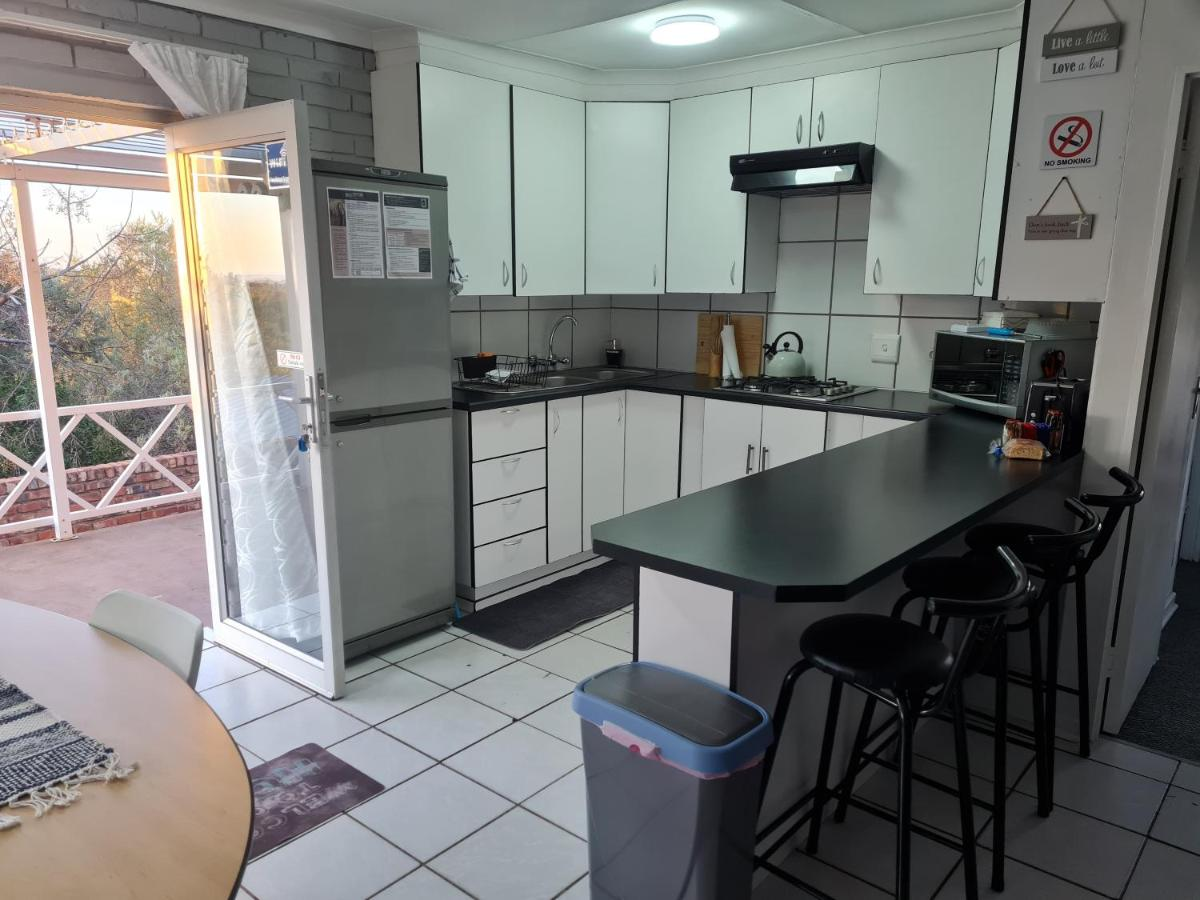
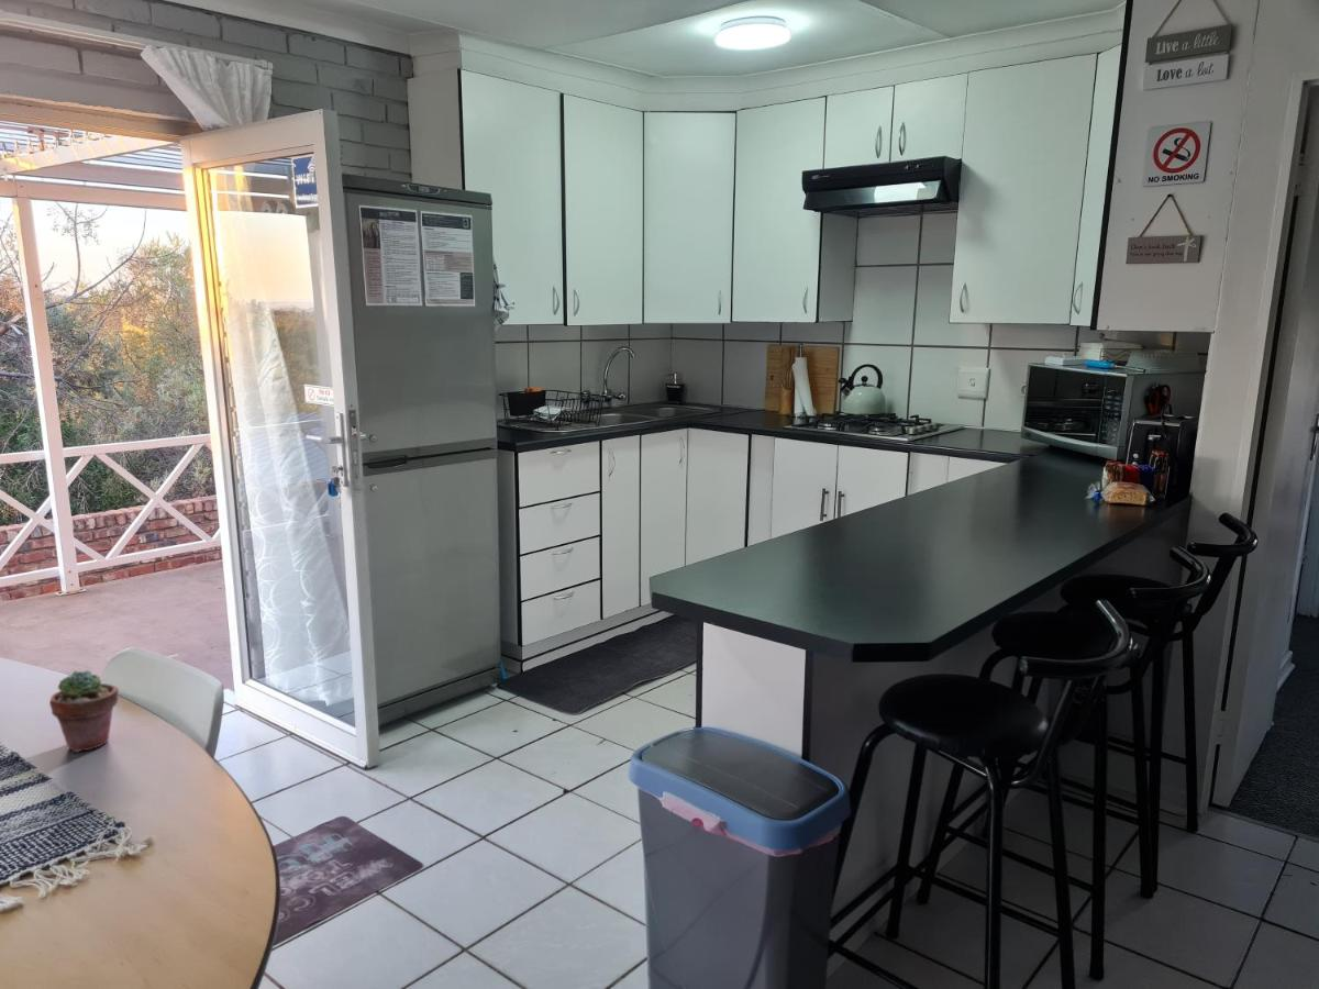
+ potted succulent (85, 707)
